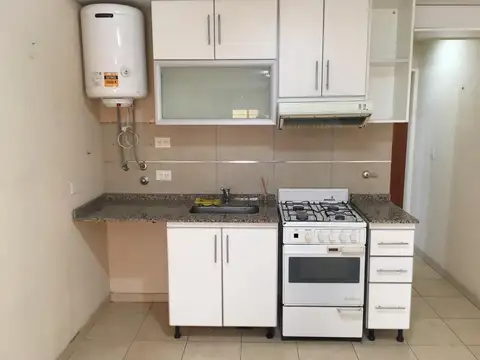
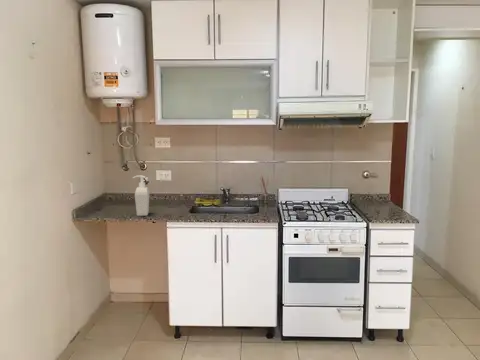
+ soap bottle (140, 195)
